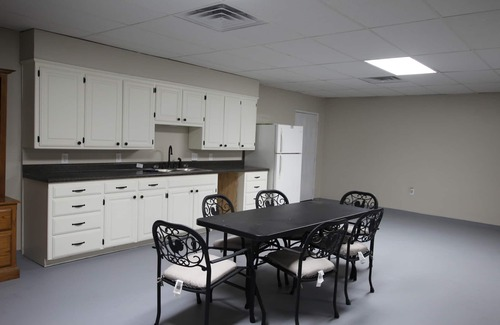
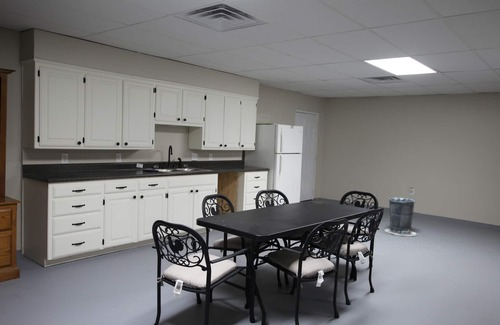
+ trash can (401, 215)
